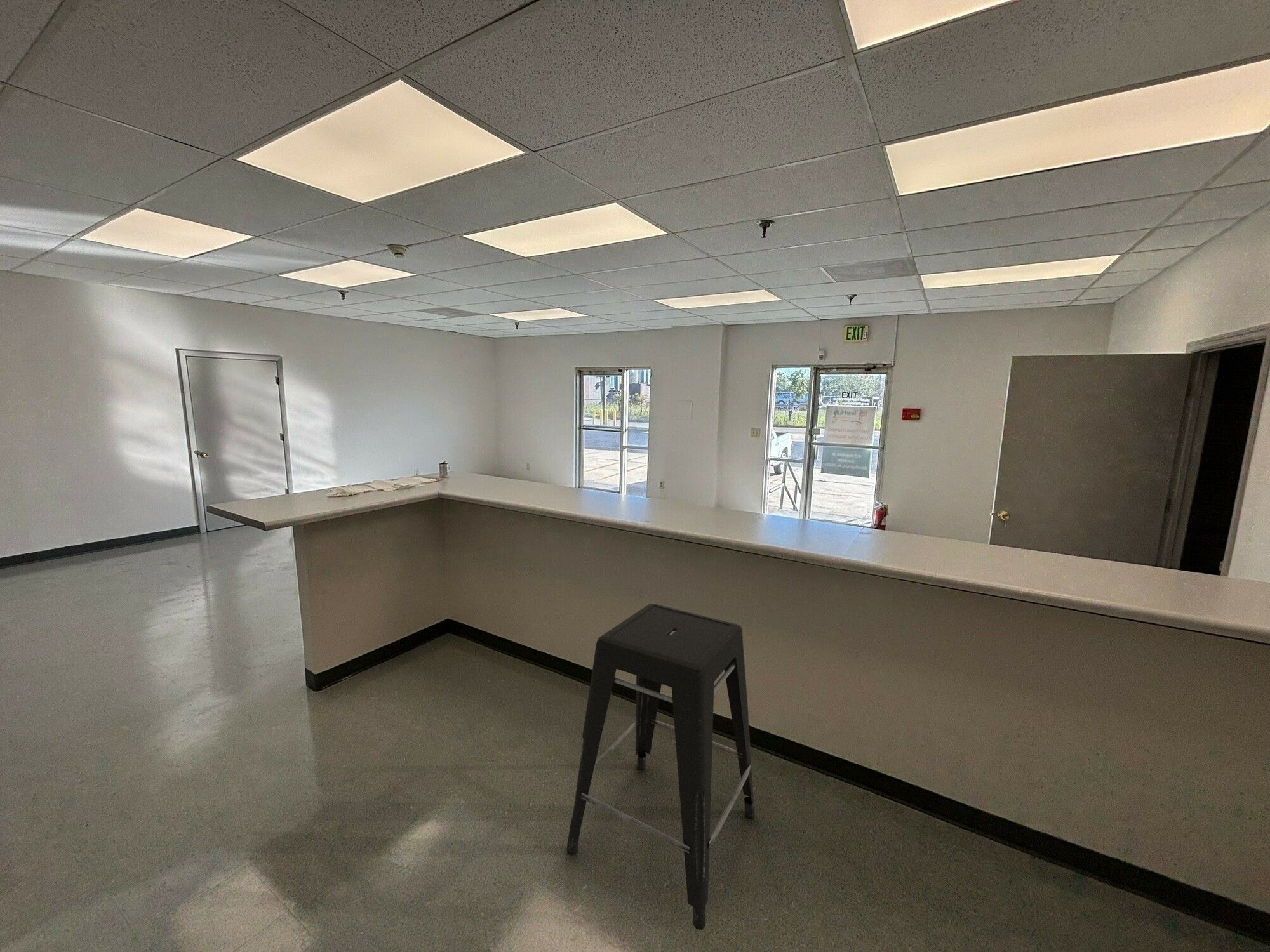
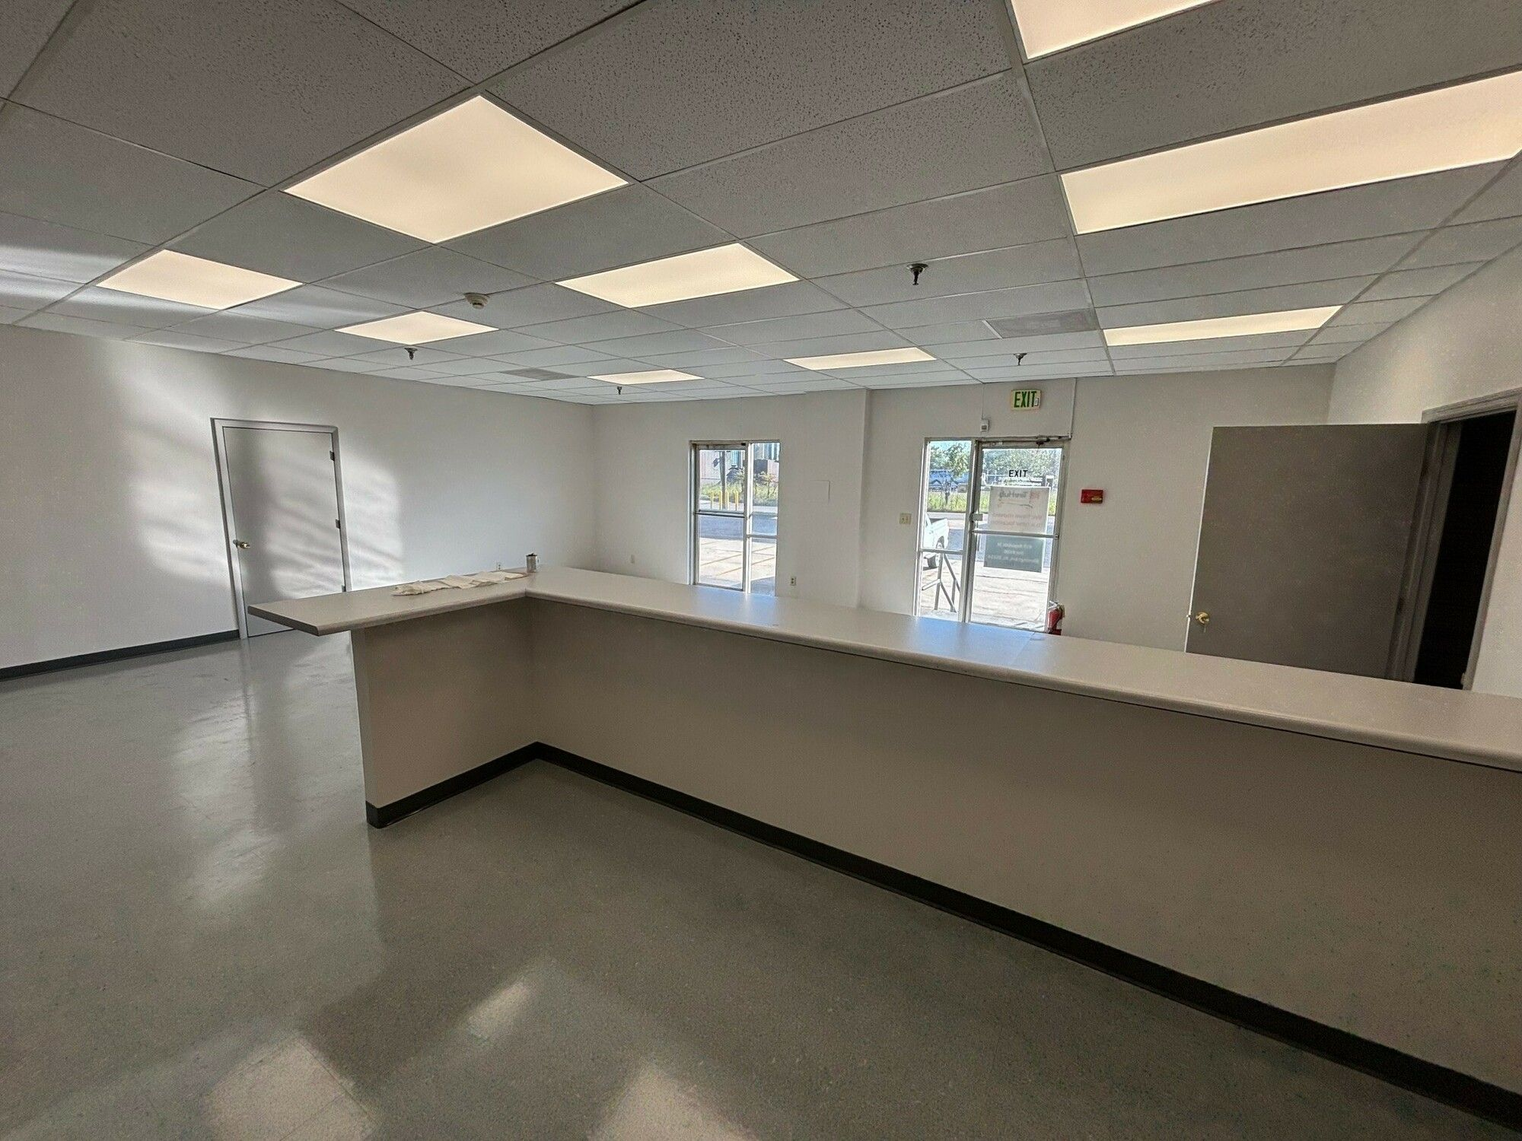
- stool (670, 730)
